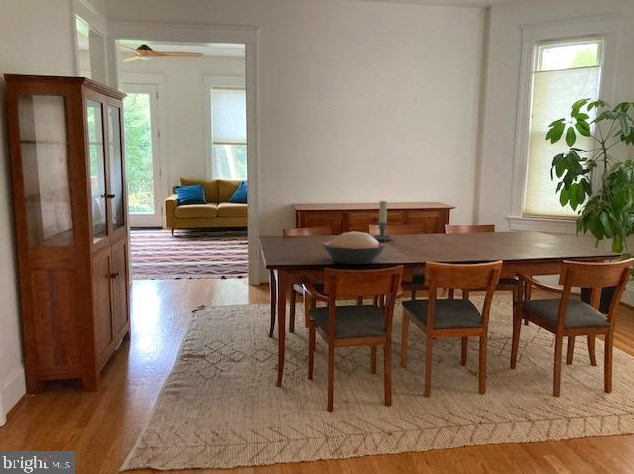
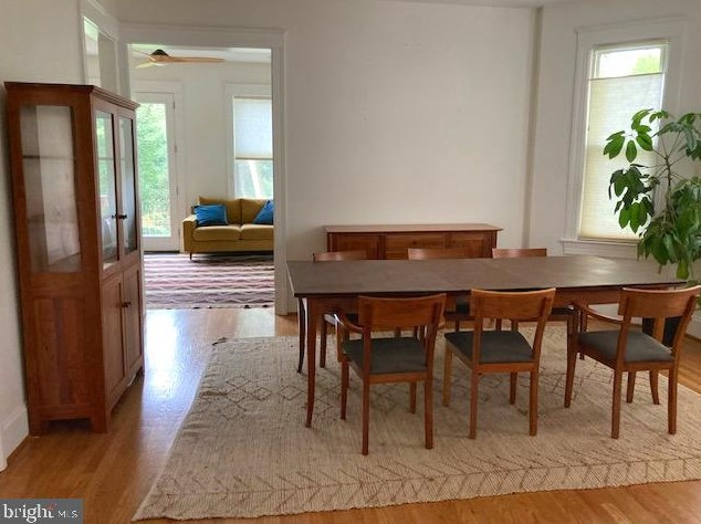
- decorative bowl (353, 246)
- candle holder (383, 220)
